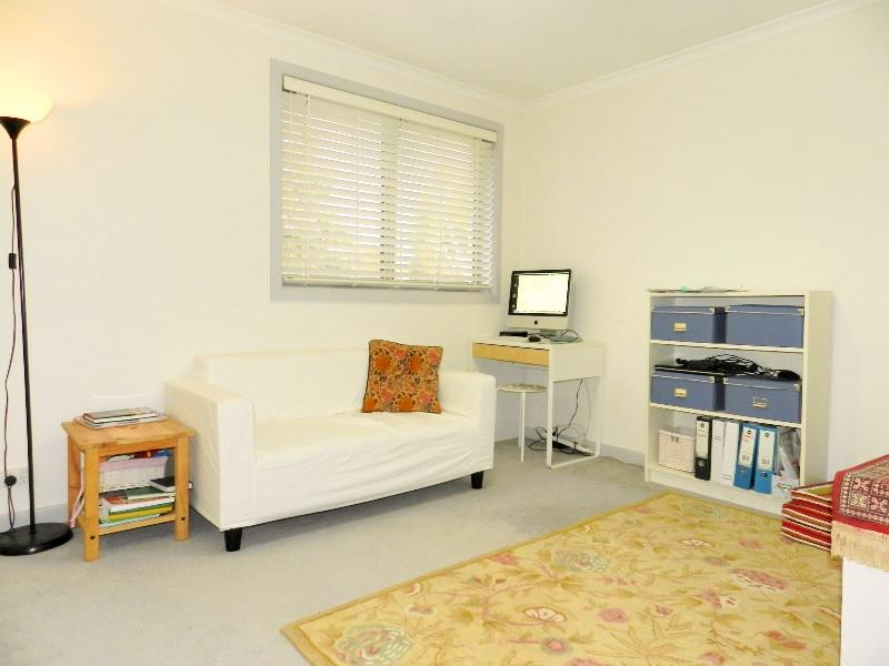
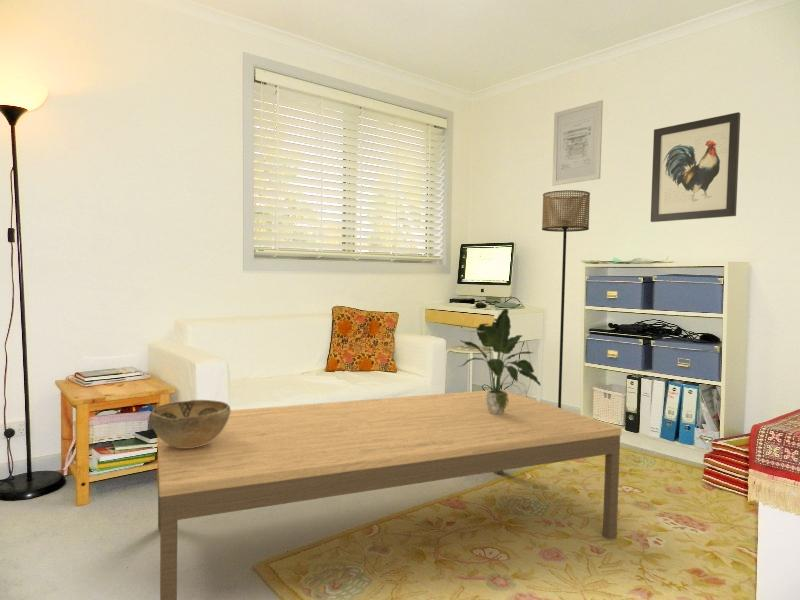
+ wall art (692, 170)
+ floor lamp (562, 309)
+ decorative bowl (191, 425)
+ potted plant (496, 361)
+ wall art (576, 144)
+ coffee table (386, 477)
